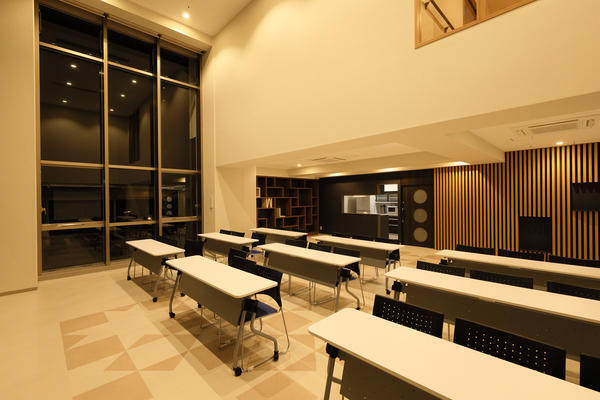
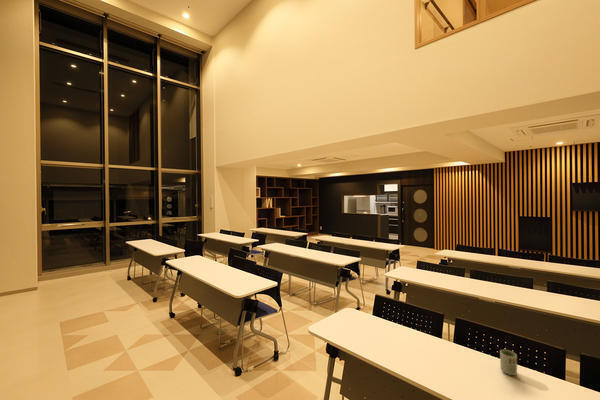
+ cup (508, 362)
